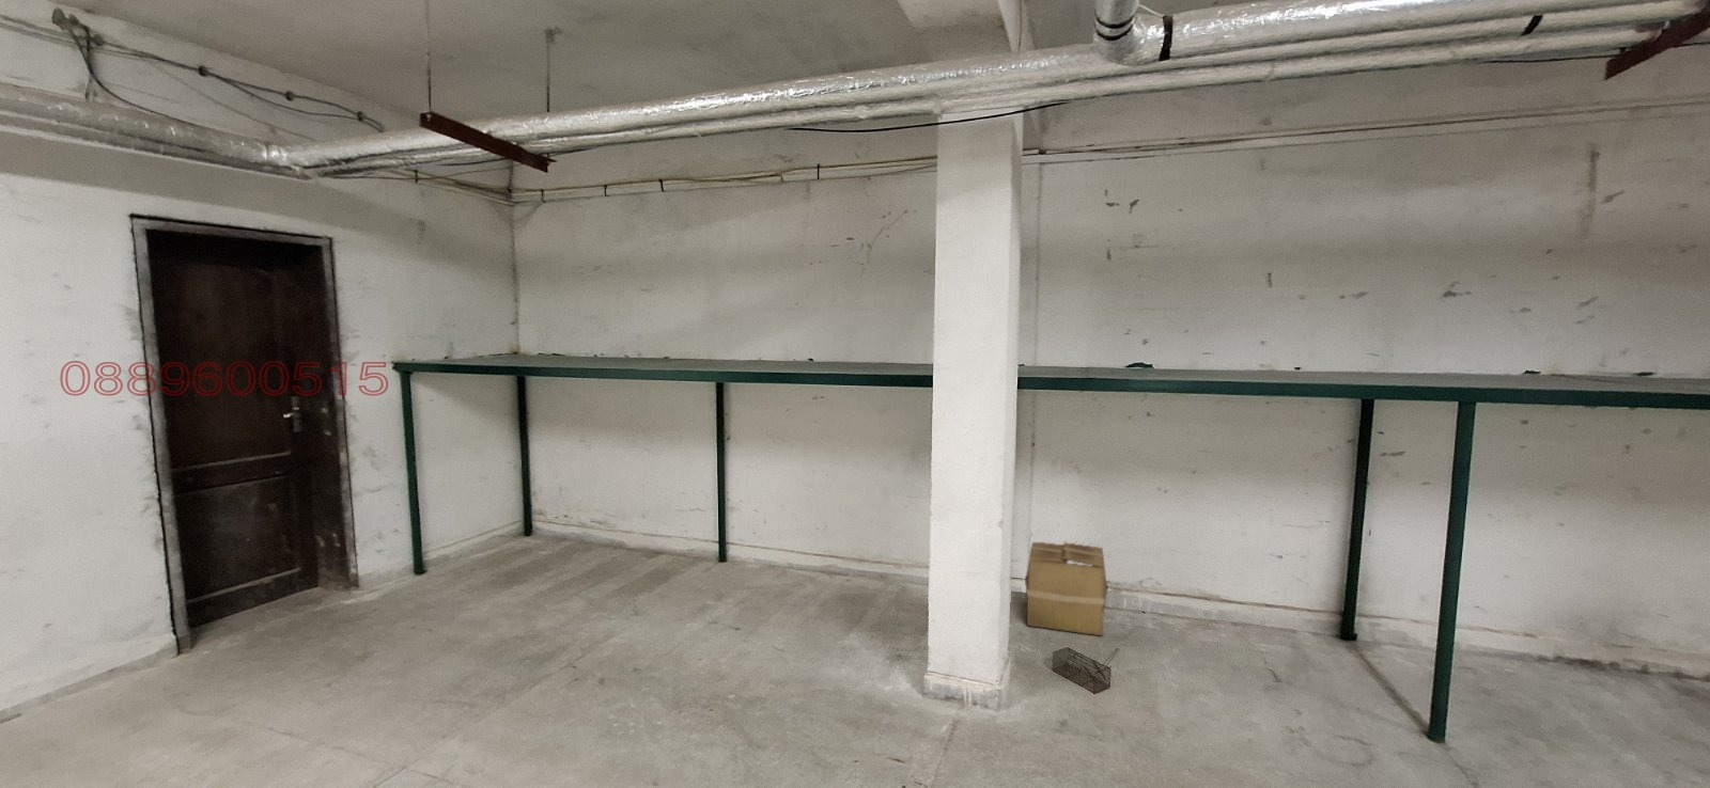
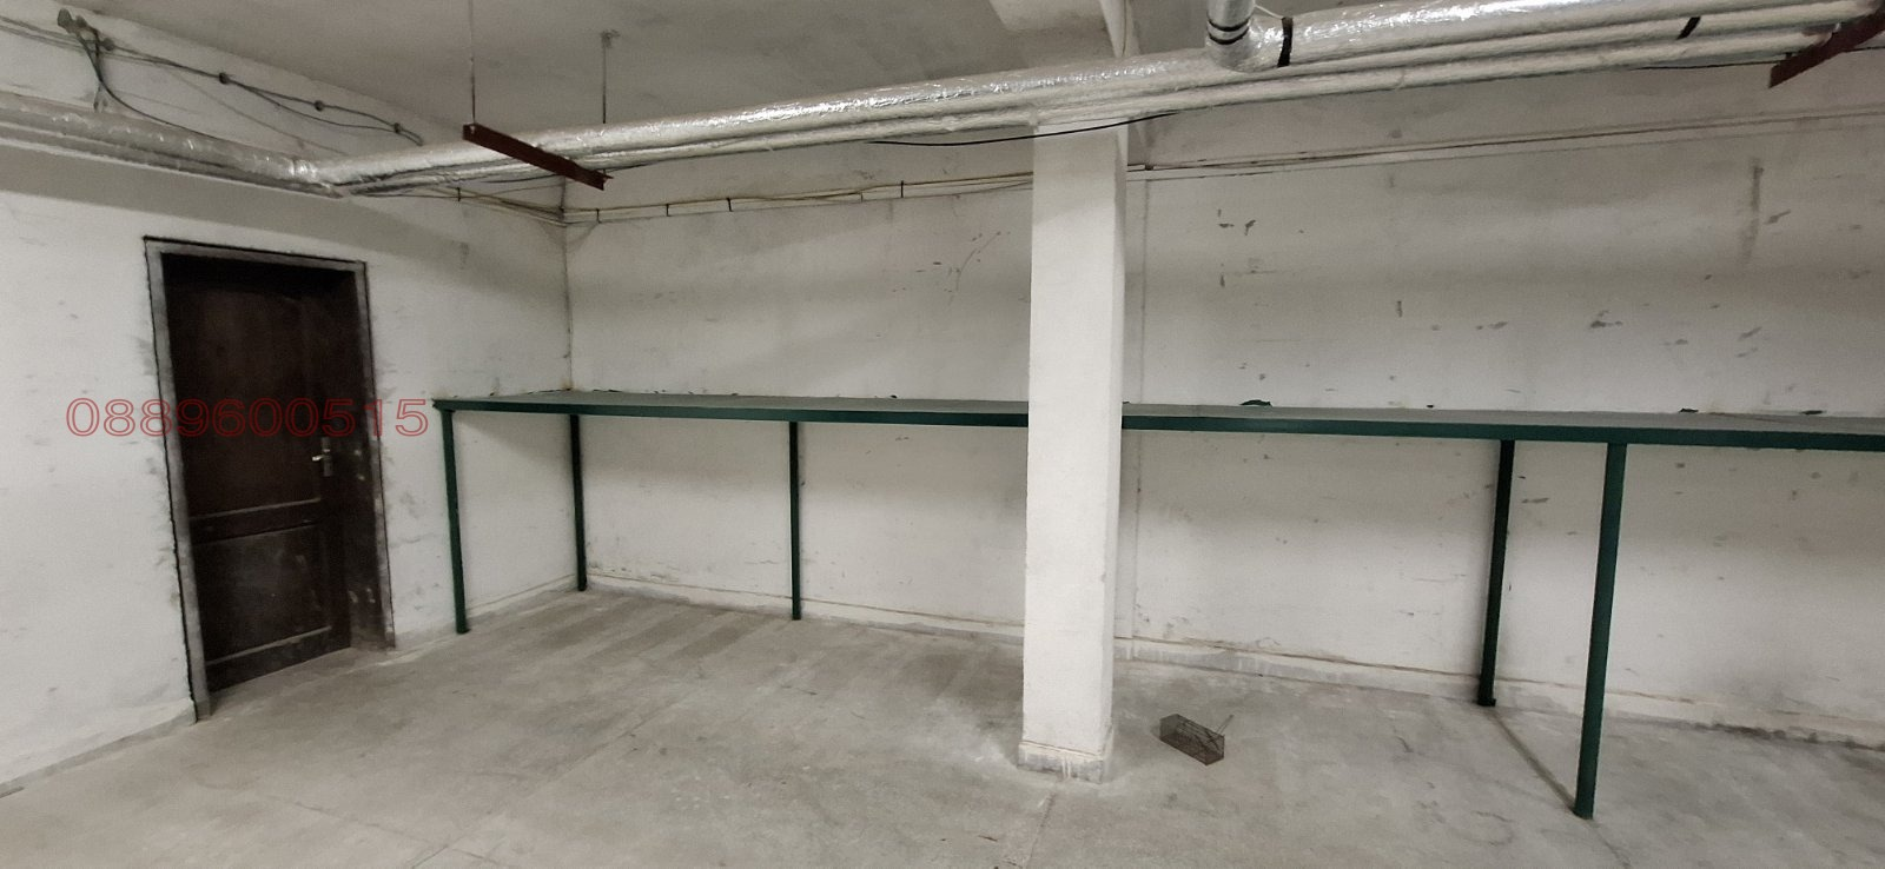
- cardboard box (1065, 582)
